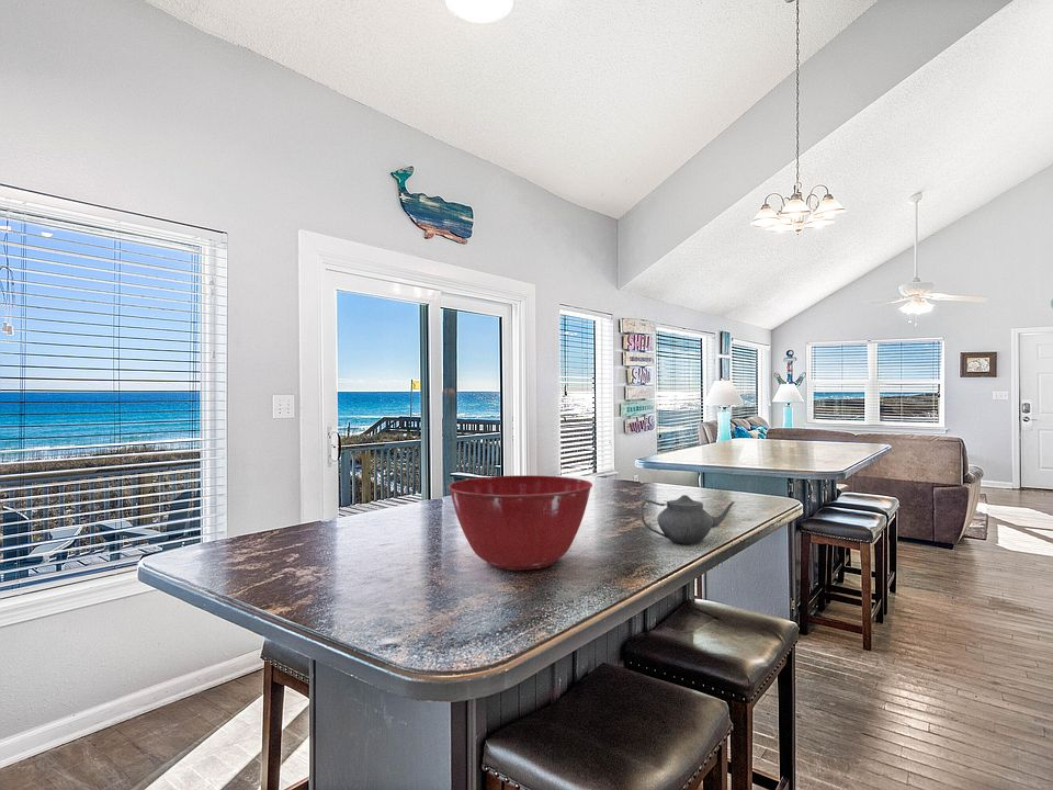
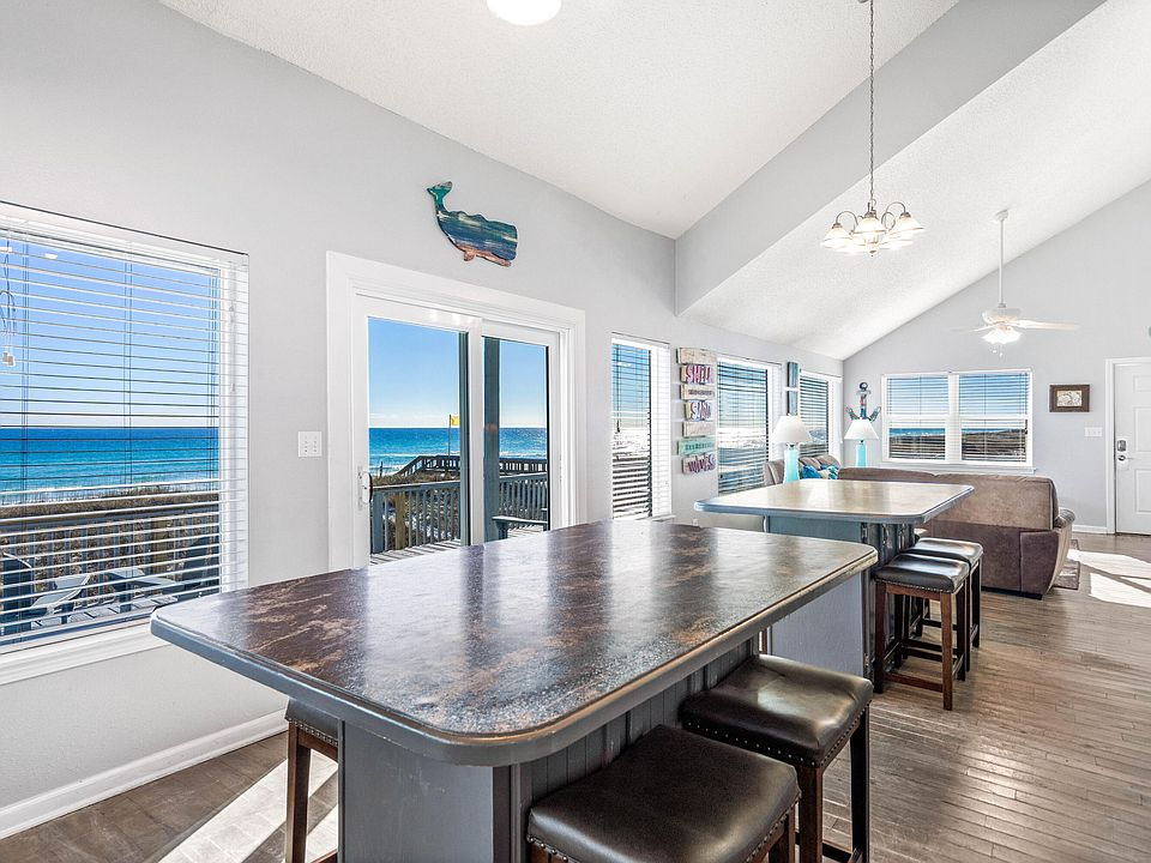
- mixing bowl (520, 521)
- teapot (688, 518)
